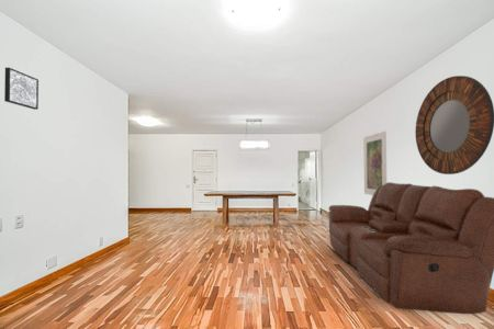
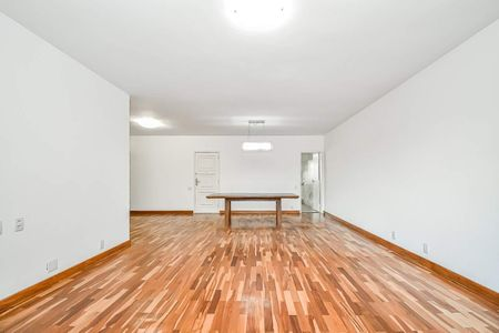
- sofa (390, 227)
- home mirror (447, 126)
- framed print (373, 164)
- wall art (22, 89)
